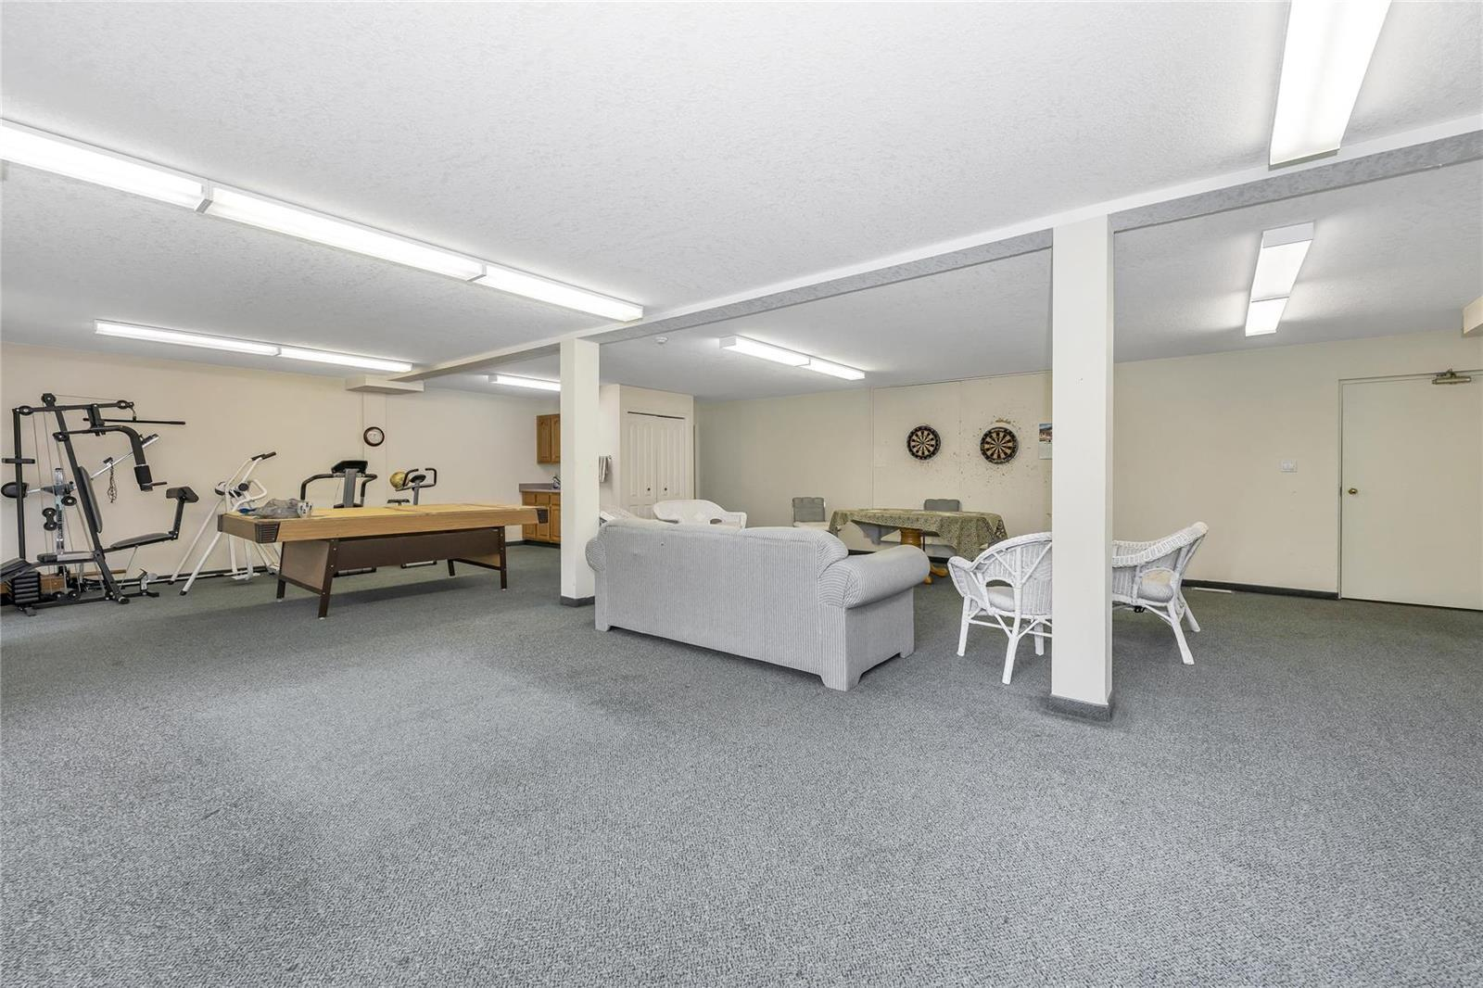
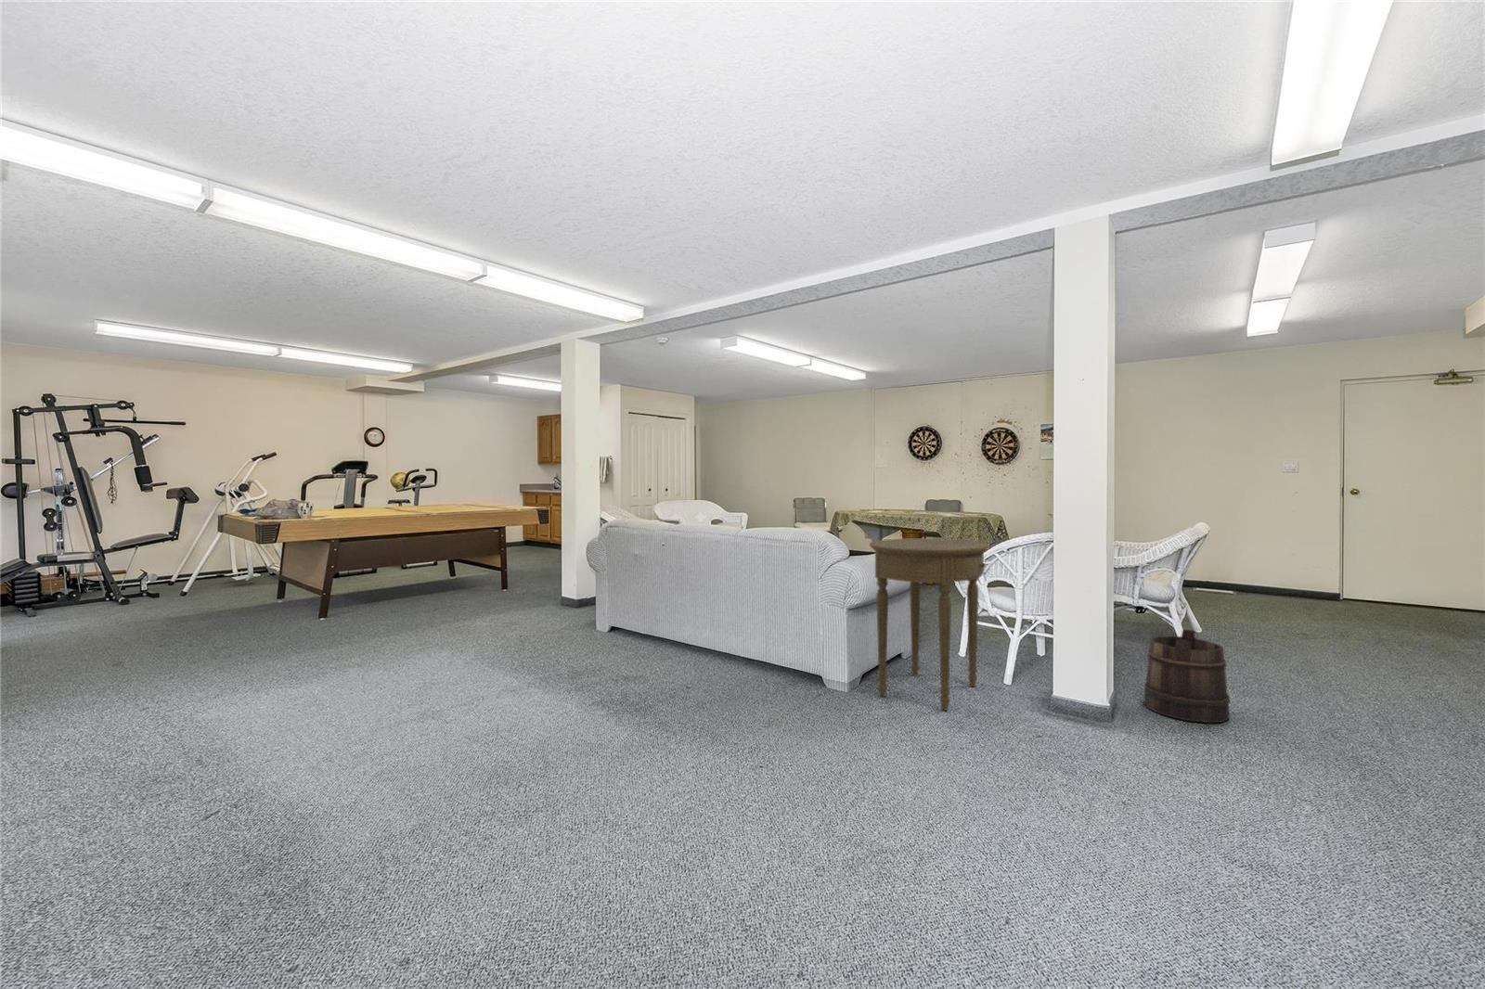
+ bucket (1185, 672)
+ side table (919, 617)
